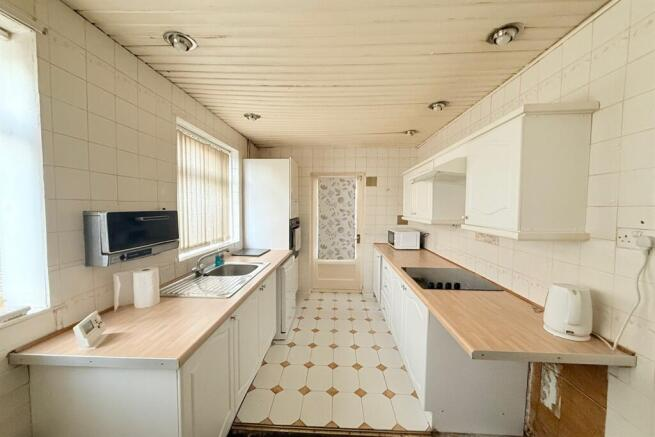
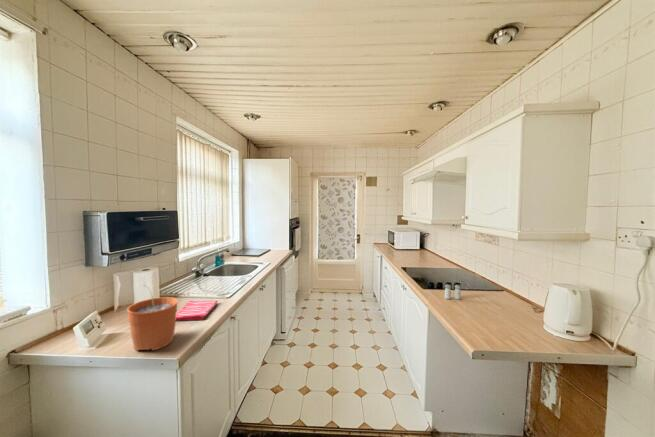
+ salt and pepper shaker (450, 291)
+ plant pot (153, 313)
+ dish towel (195, 309)
